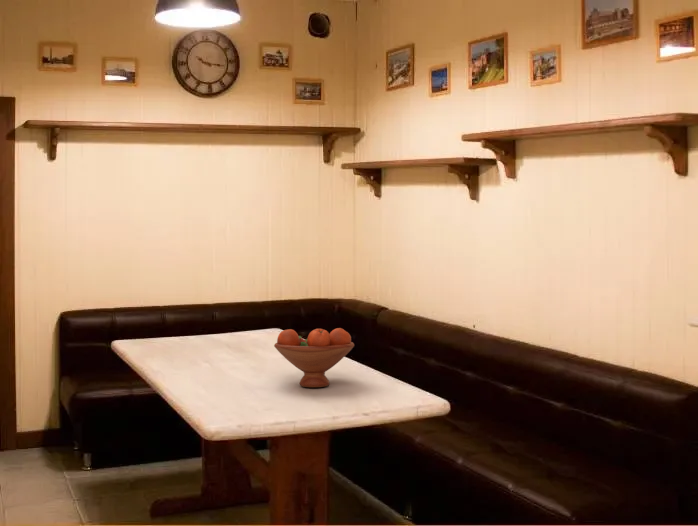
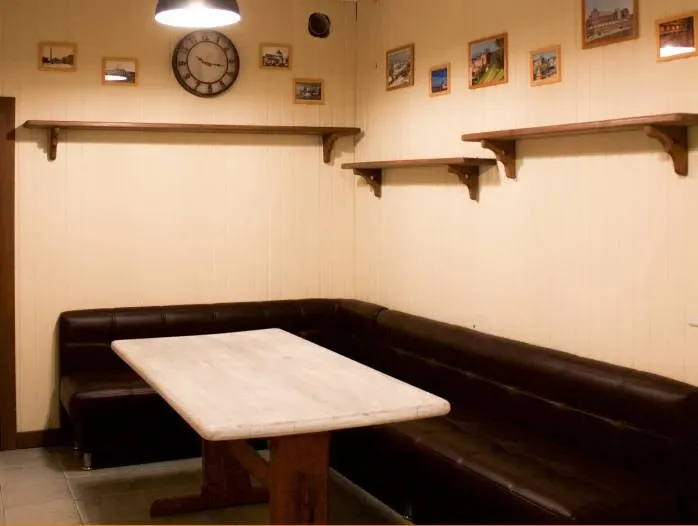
- fruit bowl (314, 356)
